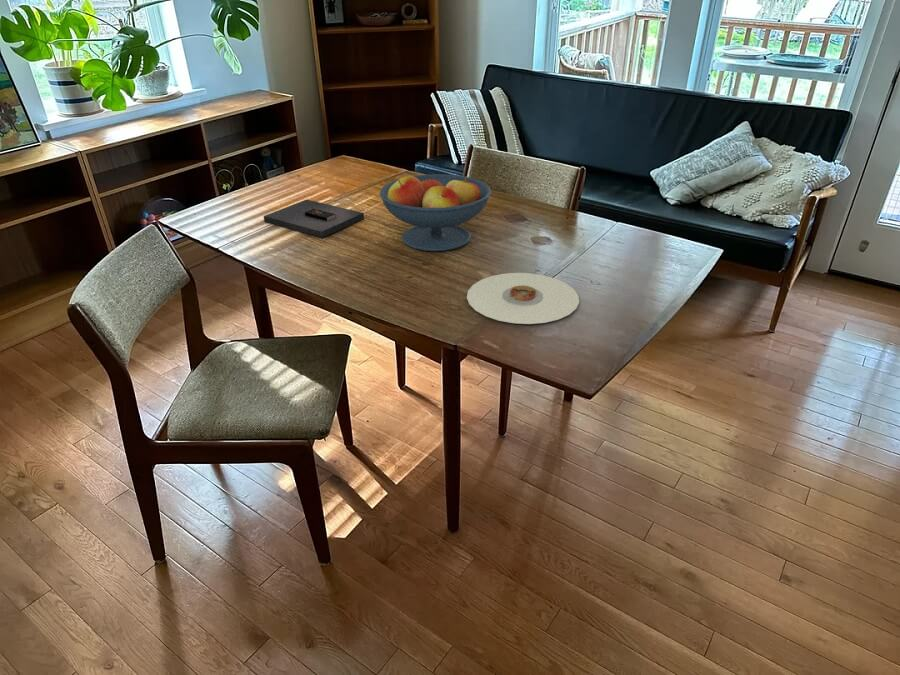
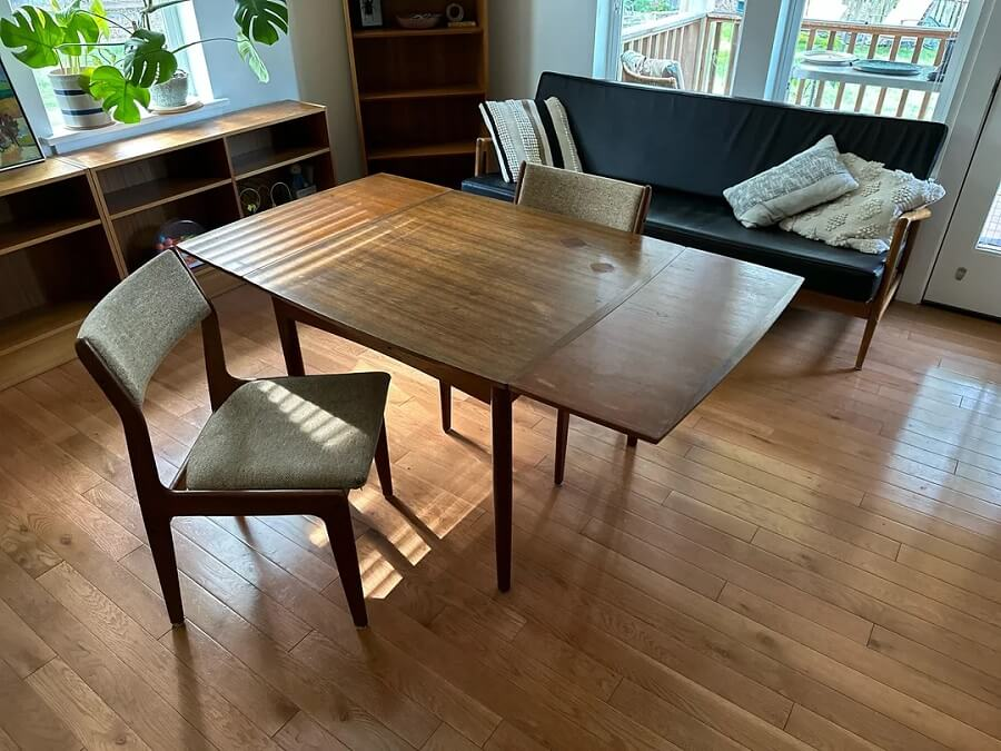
- book (313, 215)
- fruit bowl (435, 206)
- plate (522, 293)
